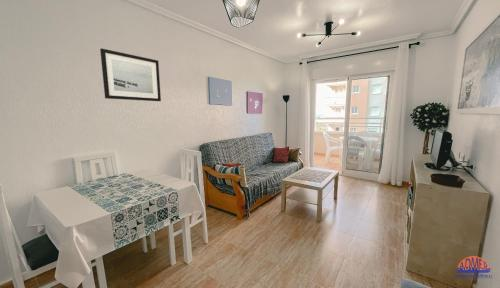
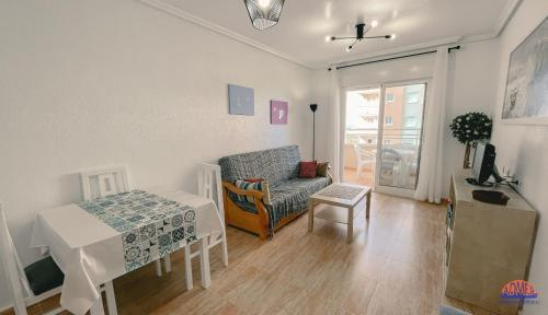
- wall art (133, 77)
